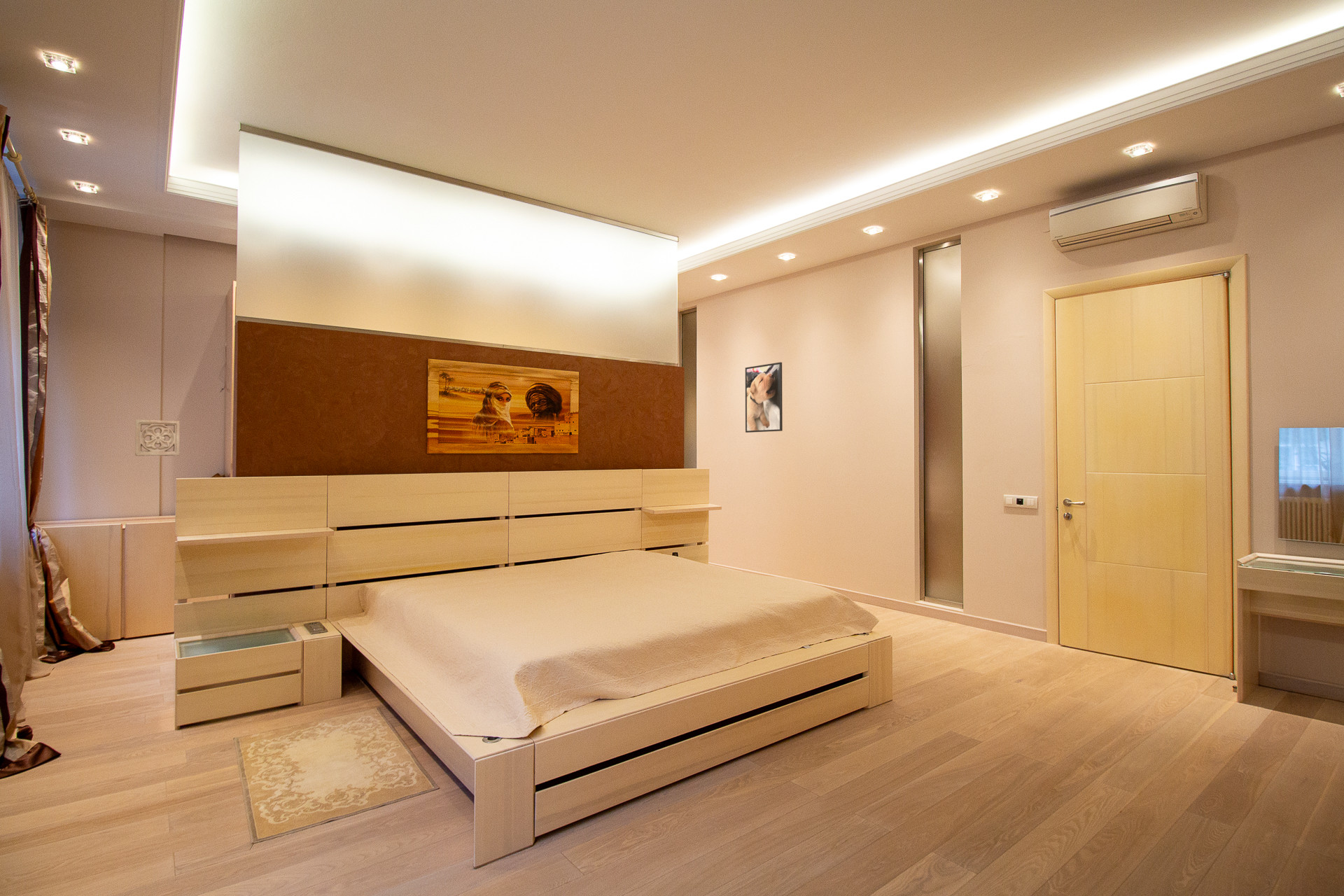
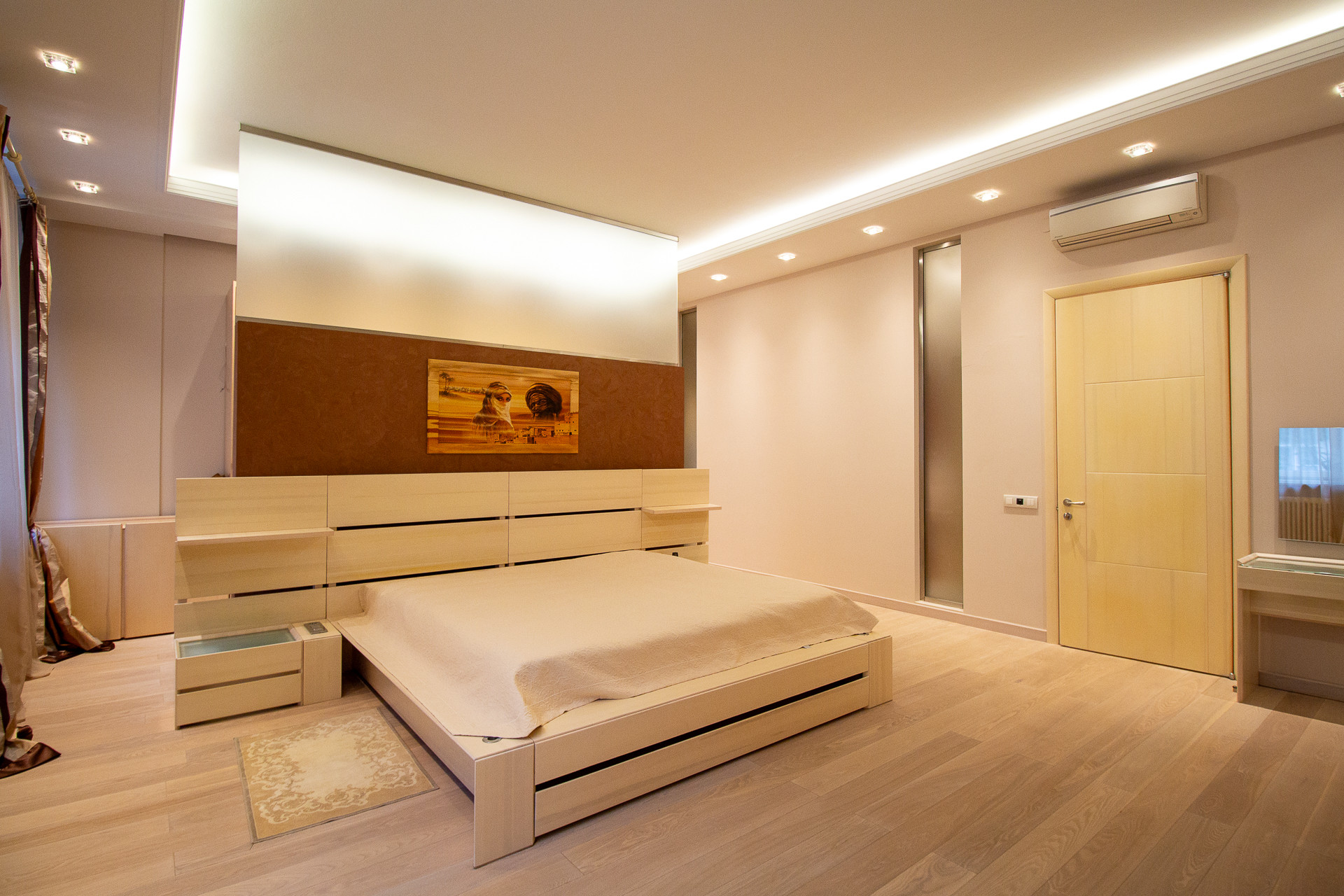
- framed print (763, 398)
- wall ornament (158, 438)
